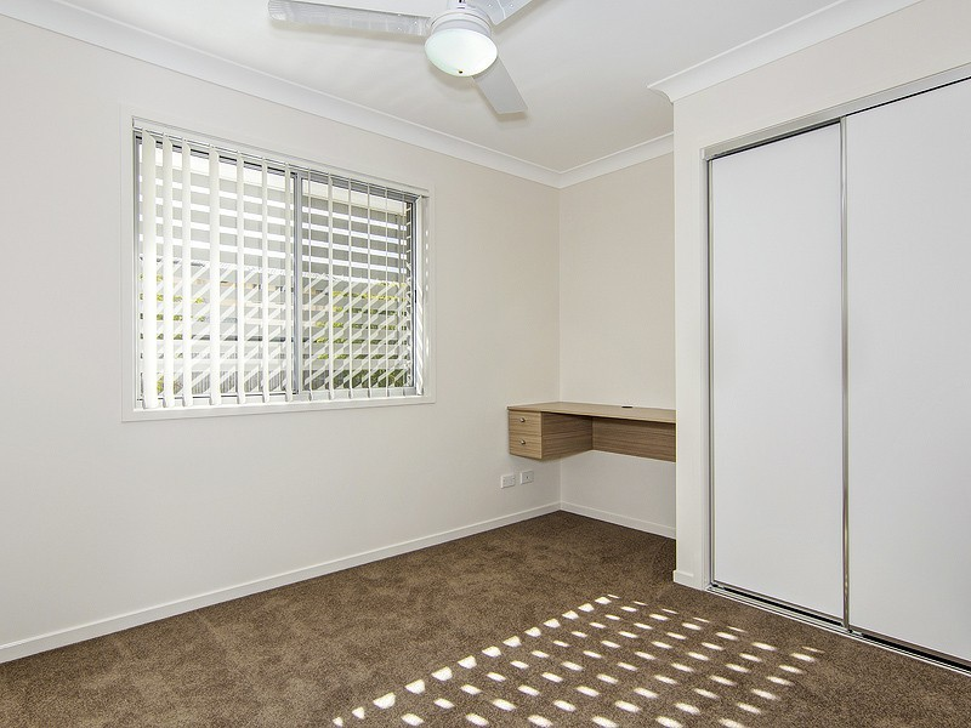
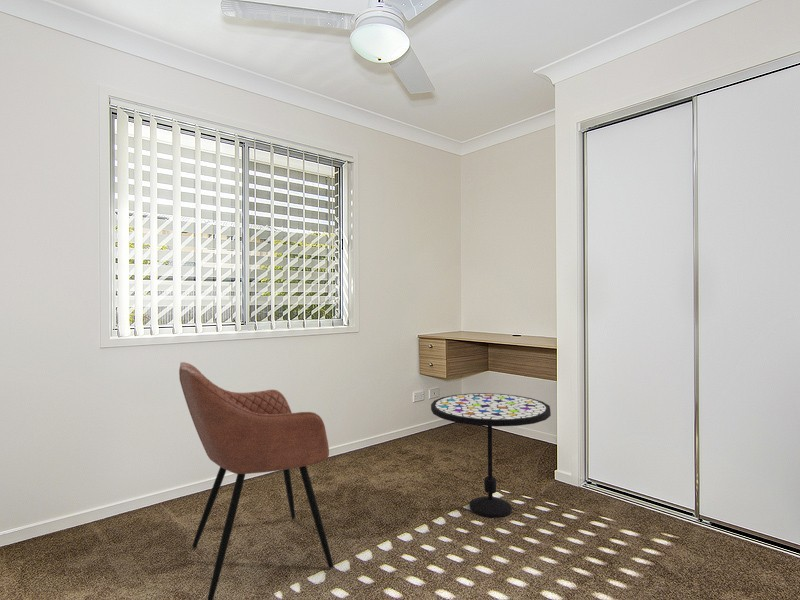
+ armchair (254, 458)
+ side table (490, 456)
